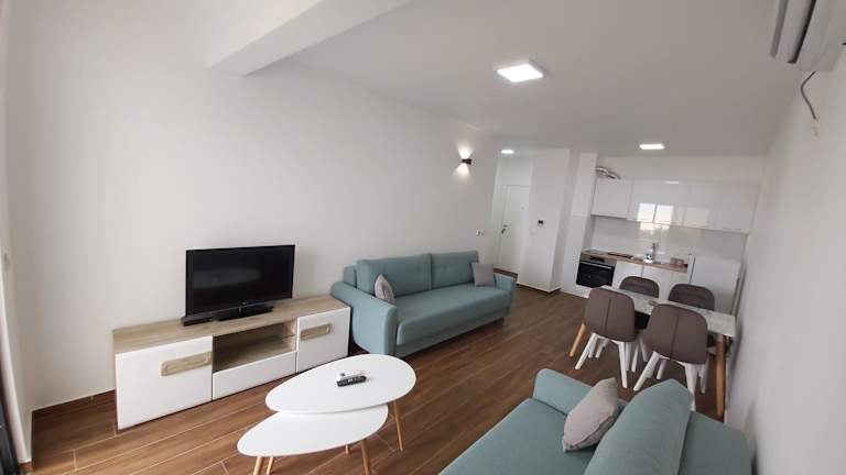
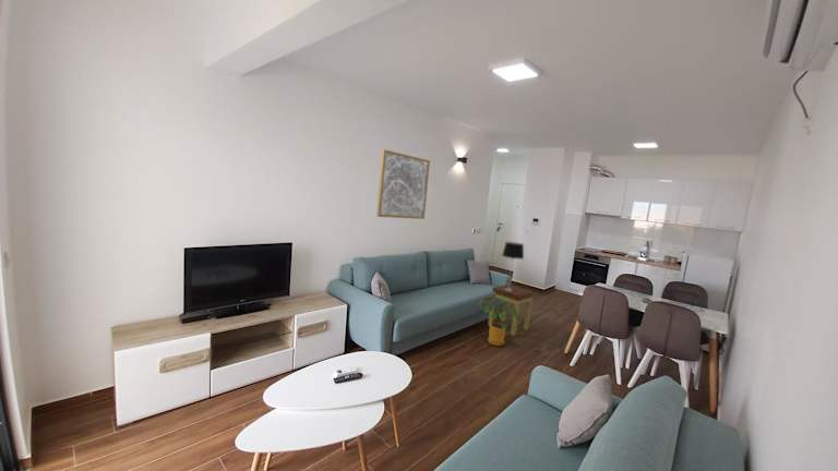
+ side table (507, 306)
+ wall art (405, 186)
+ house plant (496, 321)
+ table lamp (511, 267)
